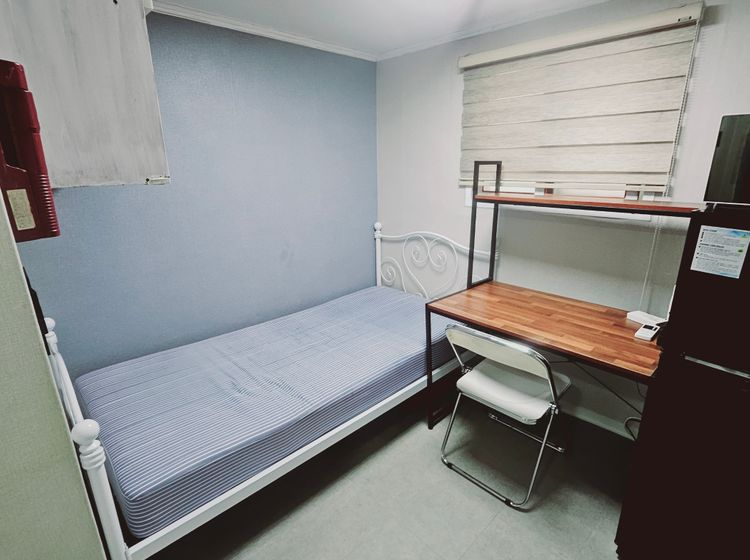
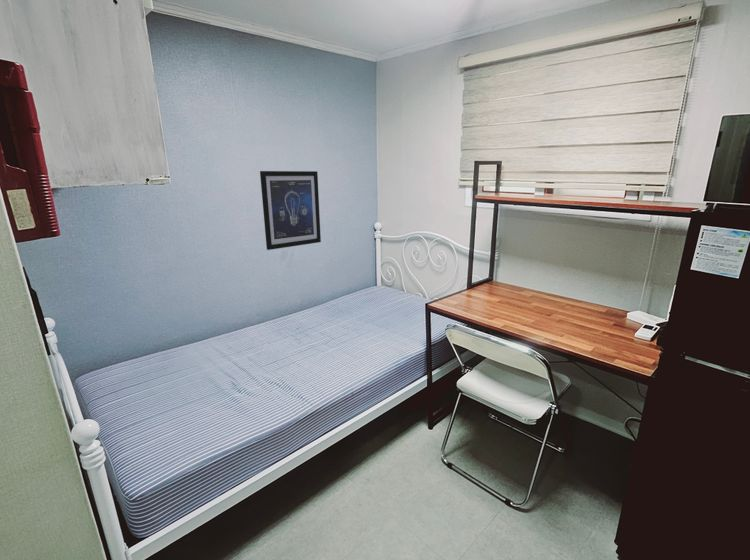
+ wall art (292, 209)
